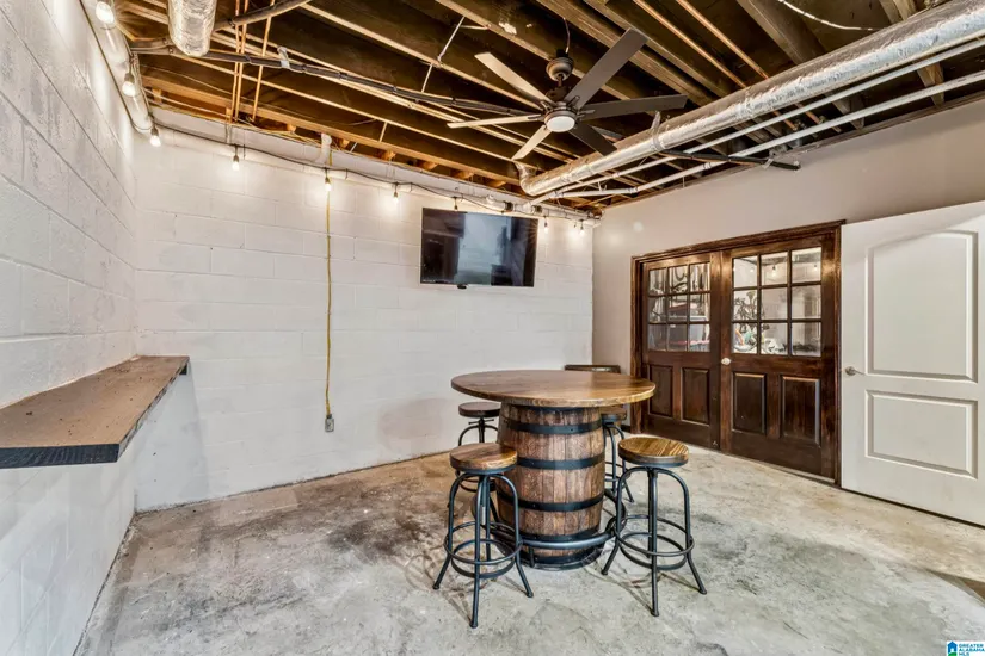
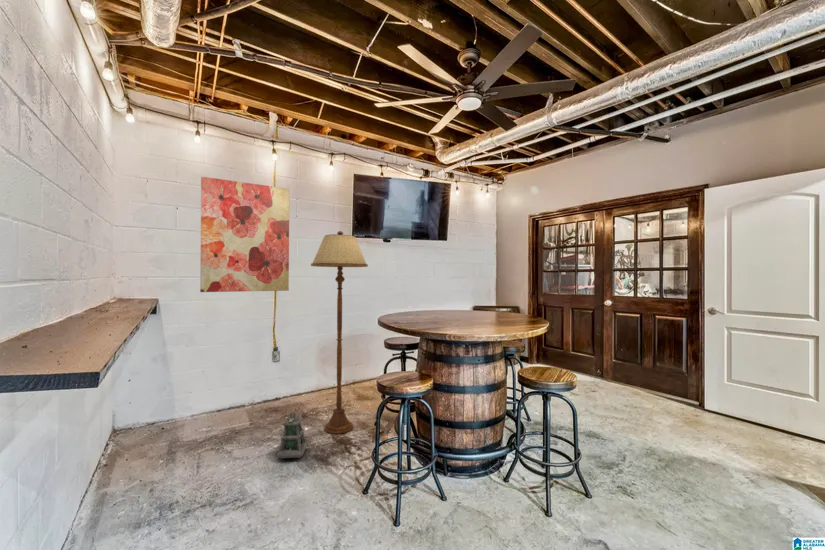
+ lantern (292, 433)
+ wall art (247, 237)
+ floor lamp (339, 329)
